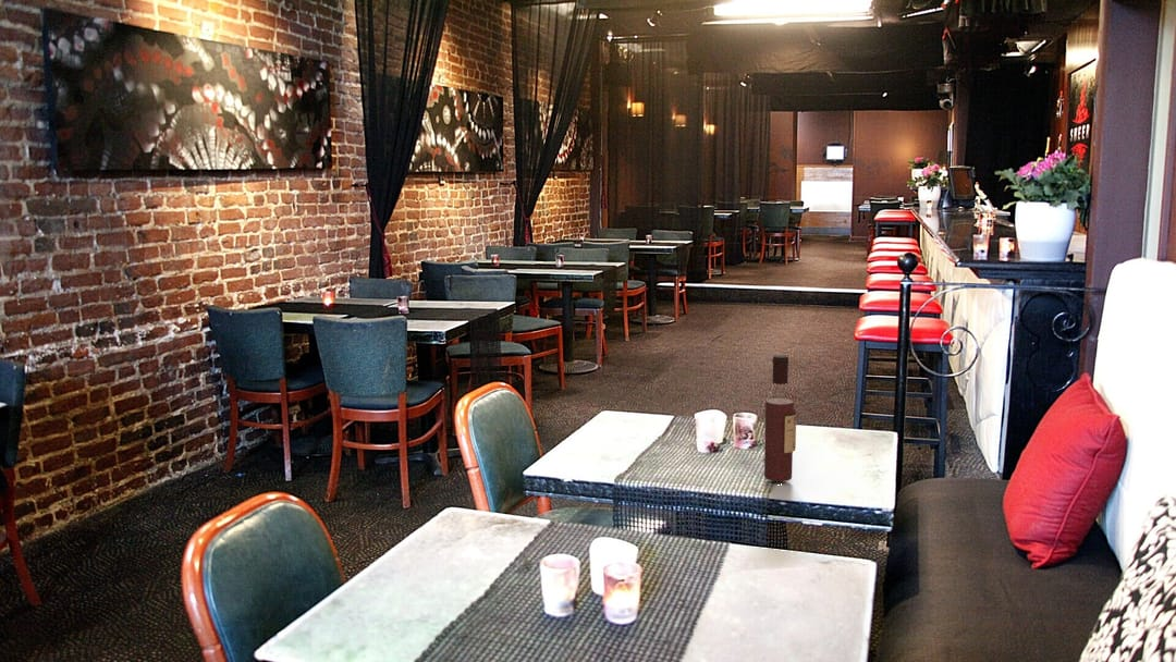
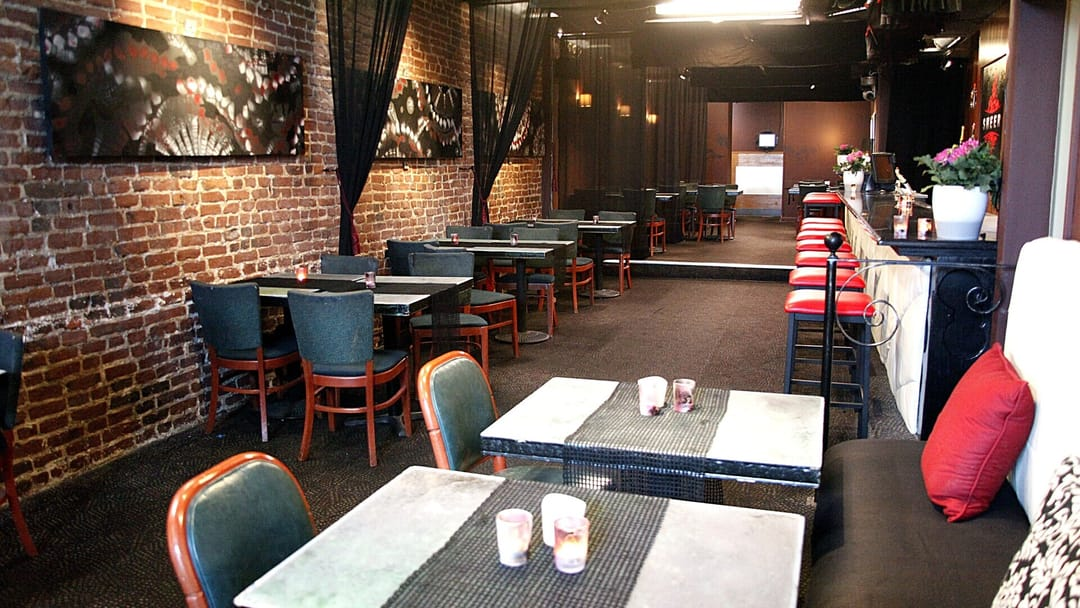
- wine bottle (779, 418)
